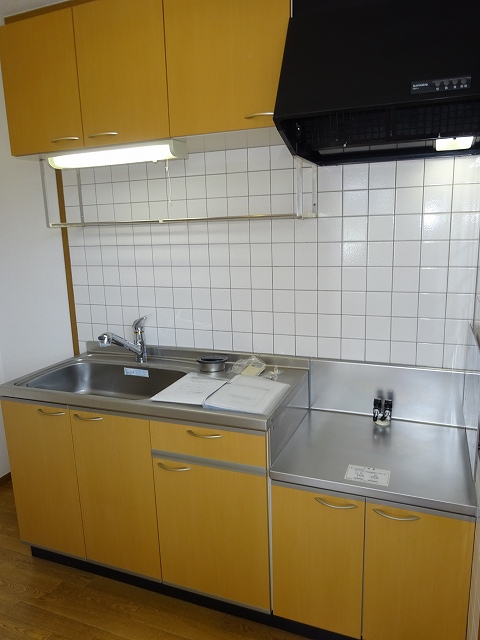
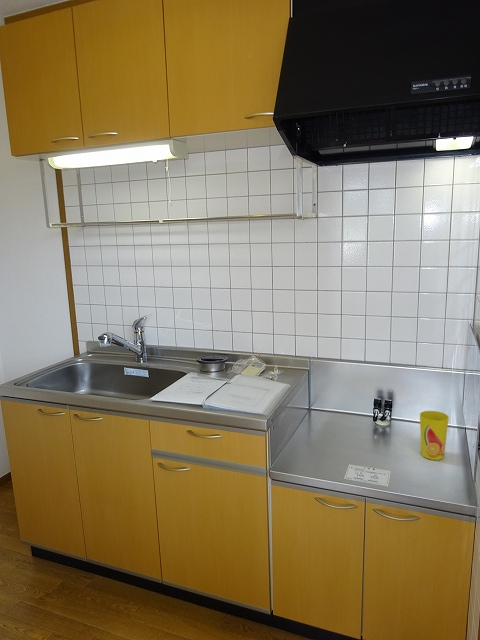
+ cup (433, 435)
